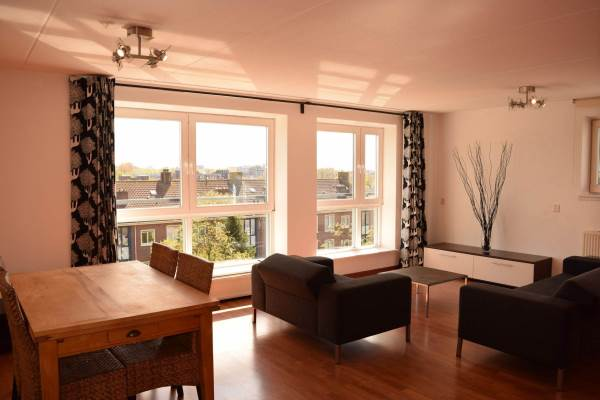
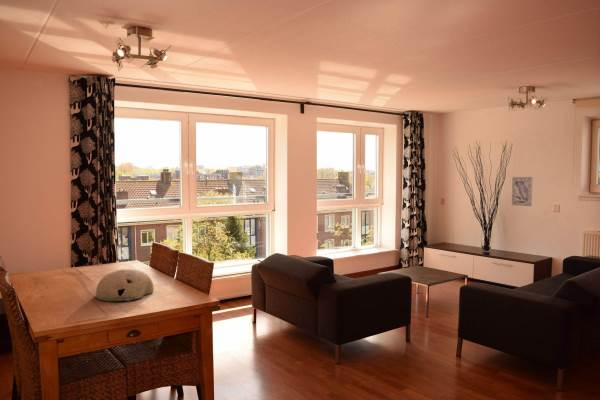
+ bowl (125, 281)
+ wall art (521, 191)
